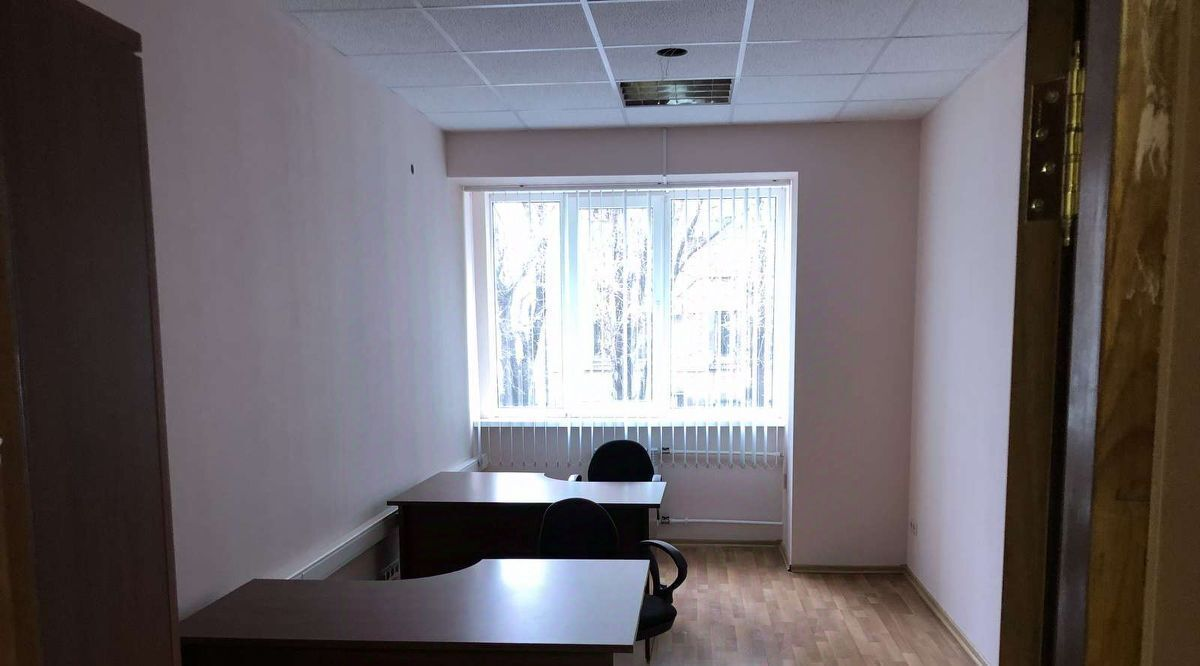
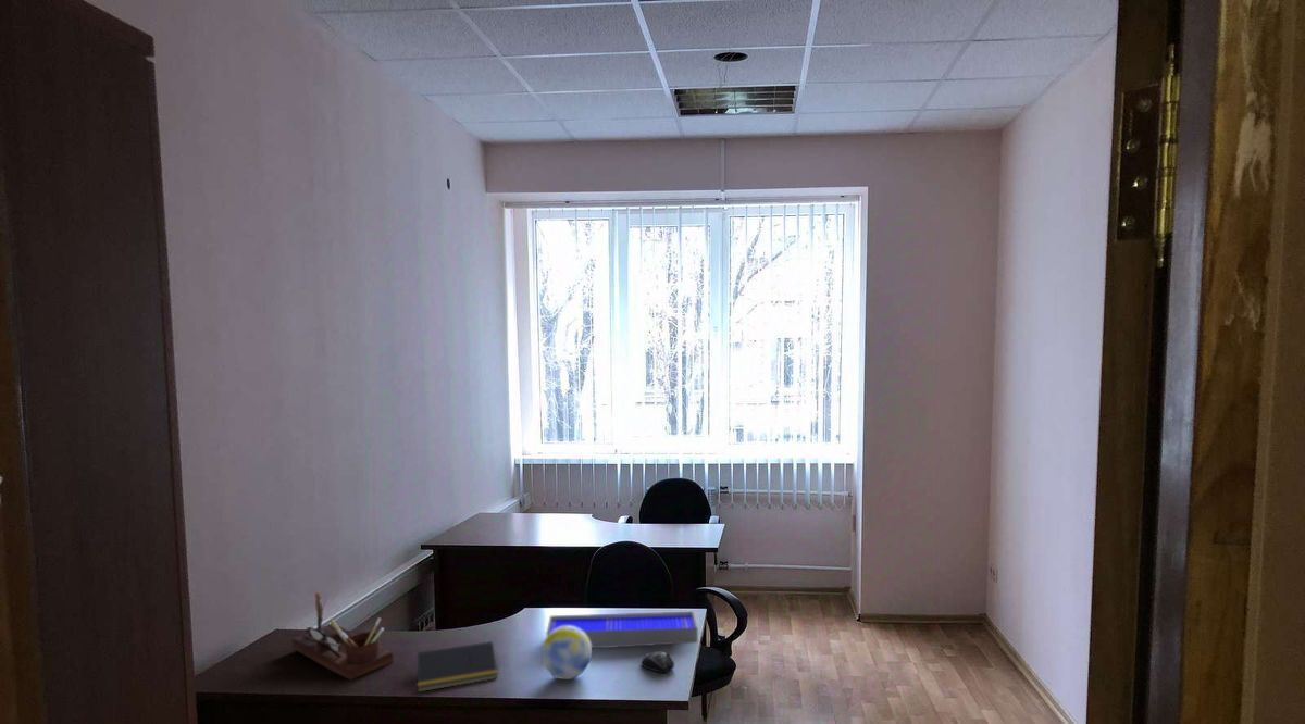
+ notepad (457, 665)
+ desk organizer (341, 631)
+ decorative ball (567, 651)
+ planter box (622, 629)
+ computer mouse (657, 660)
